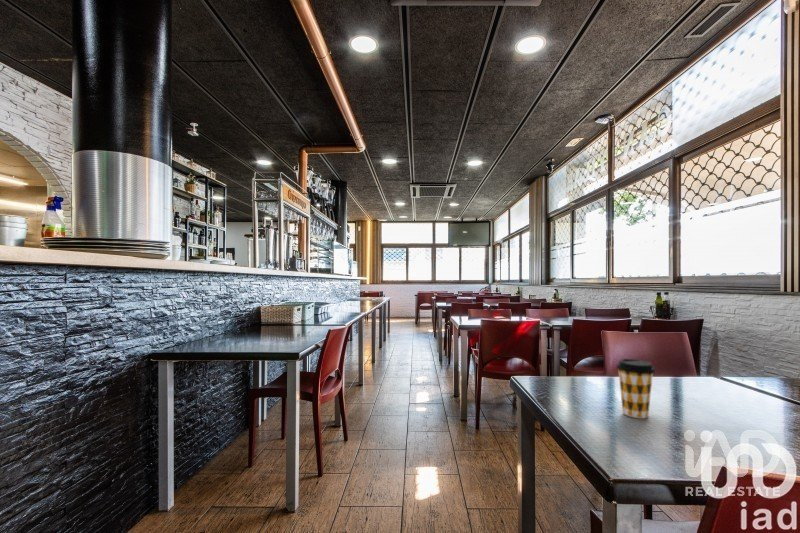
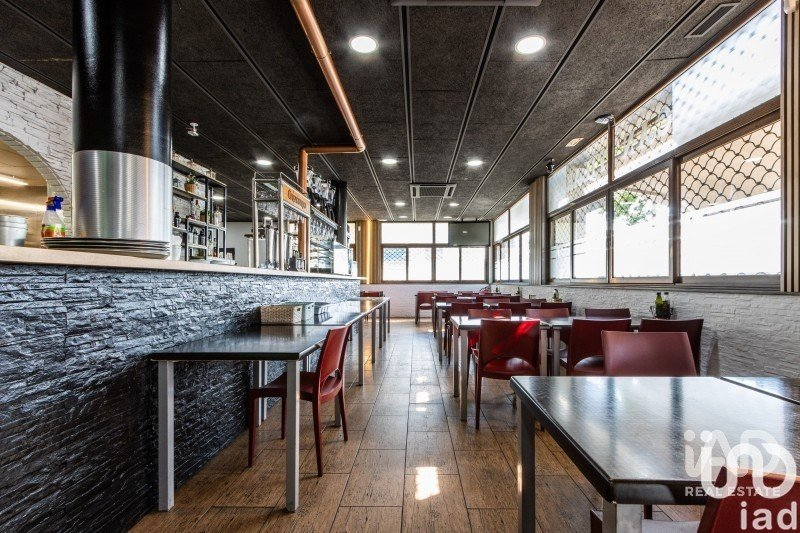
- coffee cup (635, 388)
